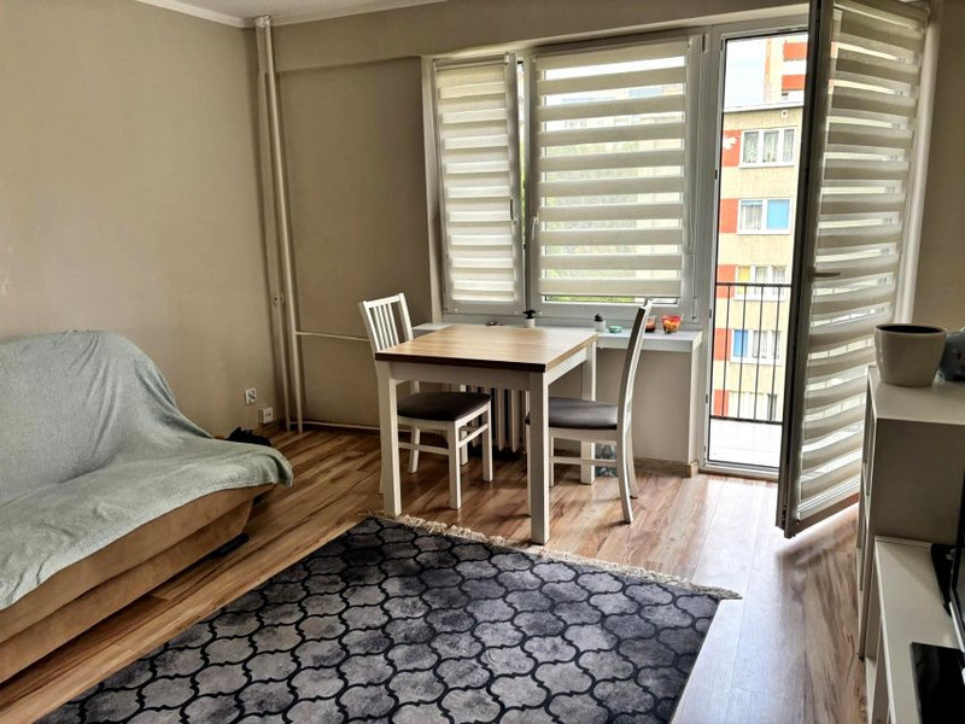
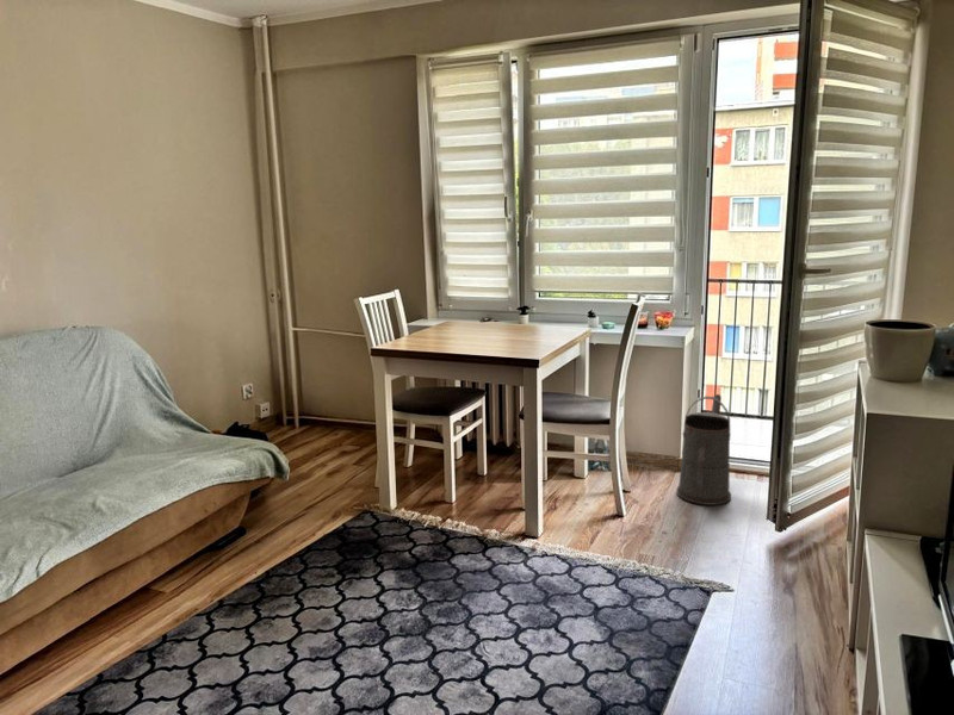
+ watering can (708, 440)
